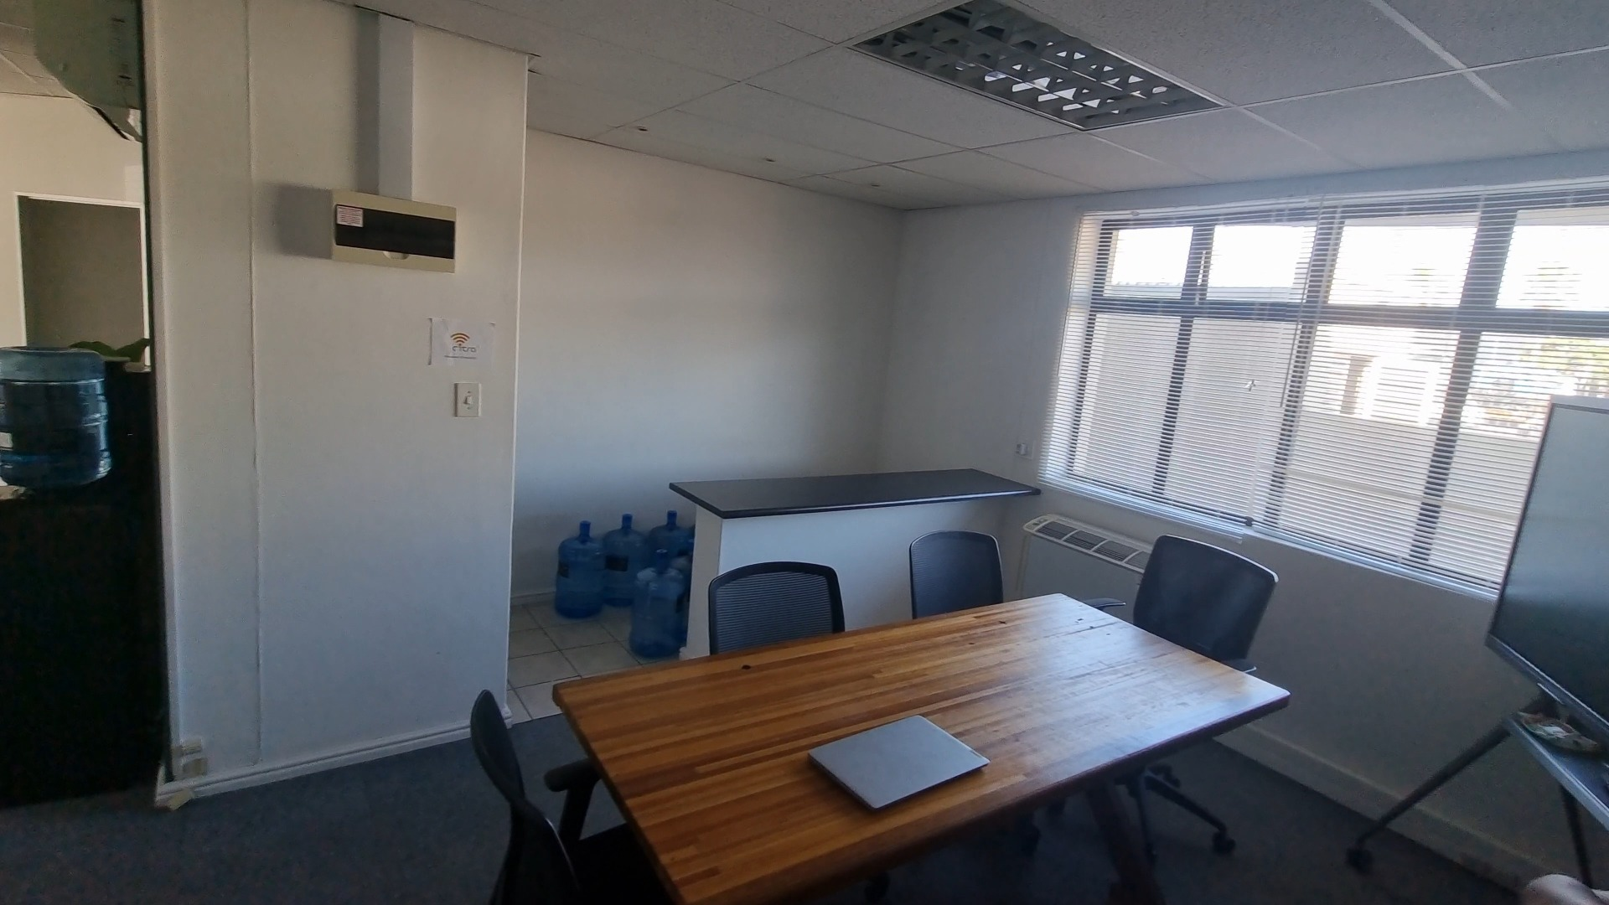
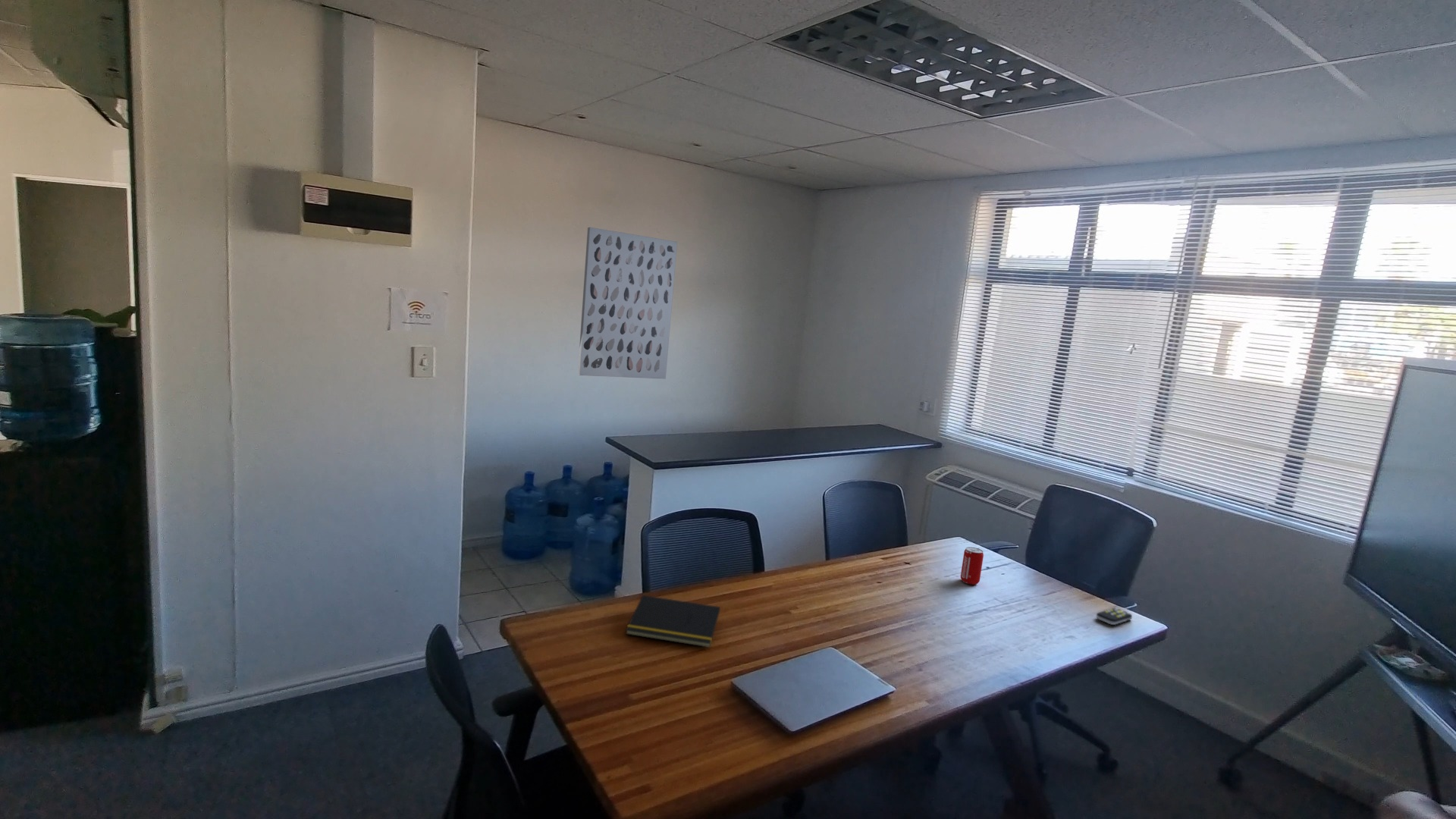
+ wall art (628, 306)
+ remote control (1114, 616)
+ beverage can (971, 566)
+ notepad (674, 620)
